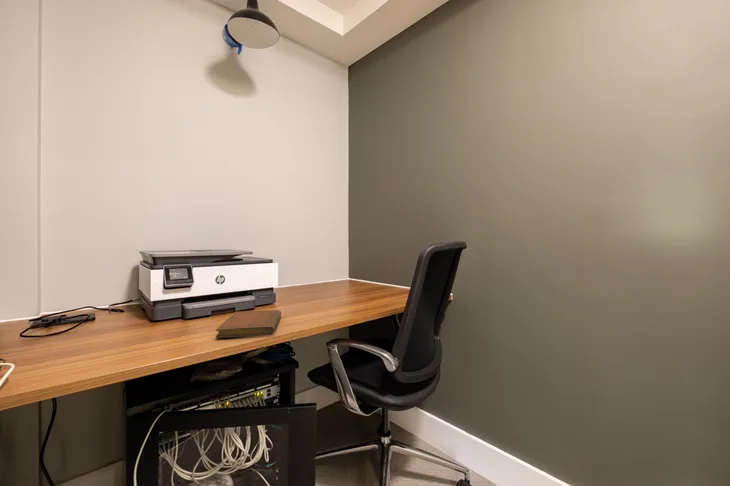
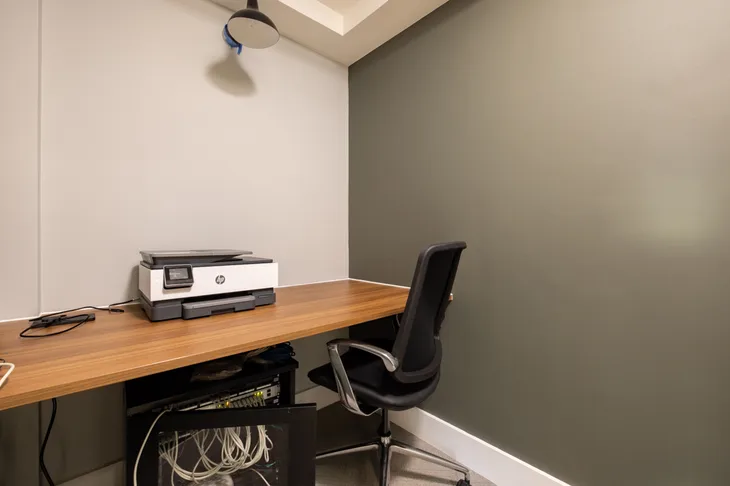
- notebook (252, 322)
